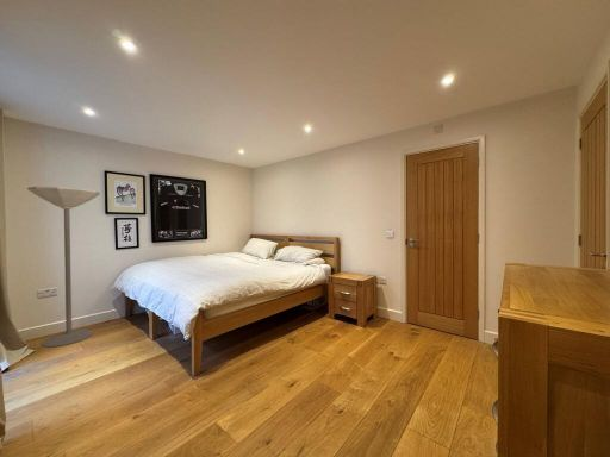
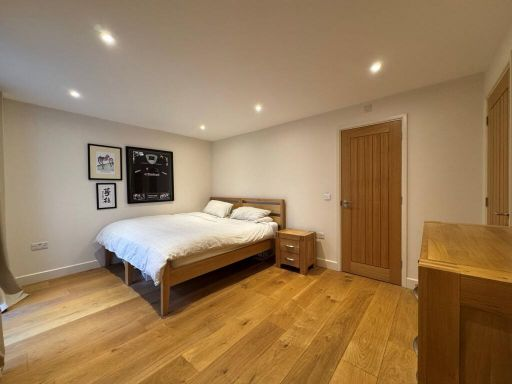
- floor lamp (67, 264)
